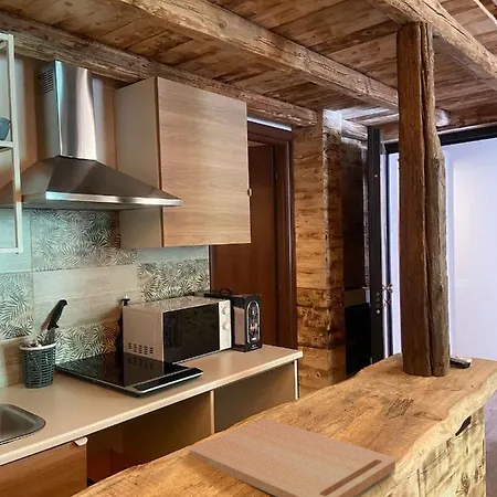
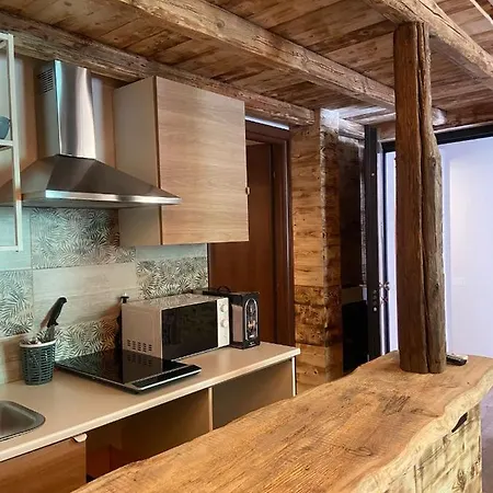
- cutting board (288, 457)
